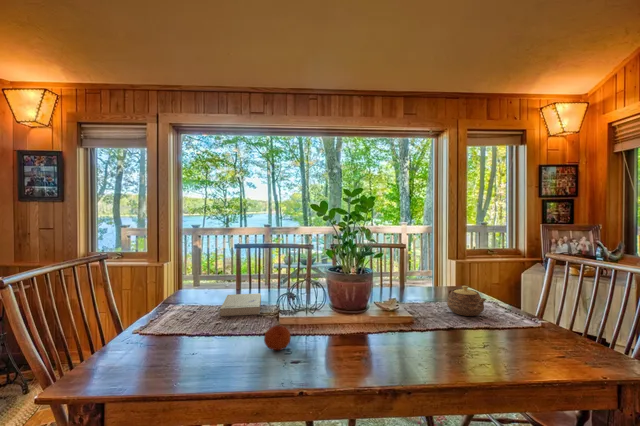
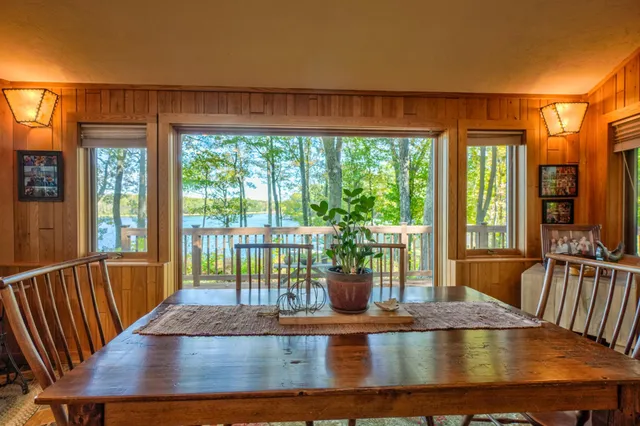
- fruit (277, 336)
- teapot (466, 299)
- book (242, 303)
